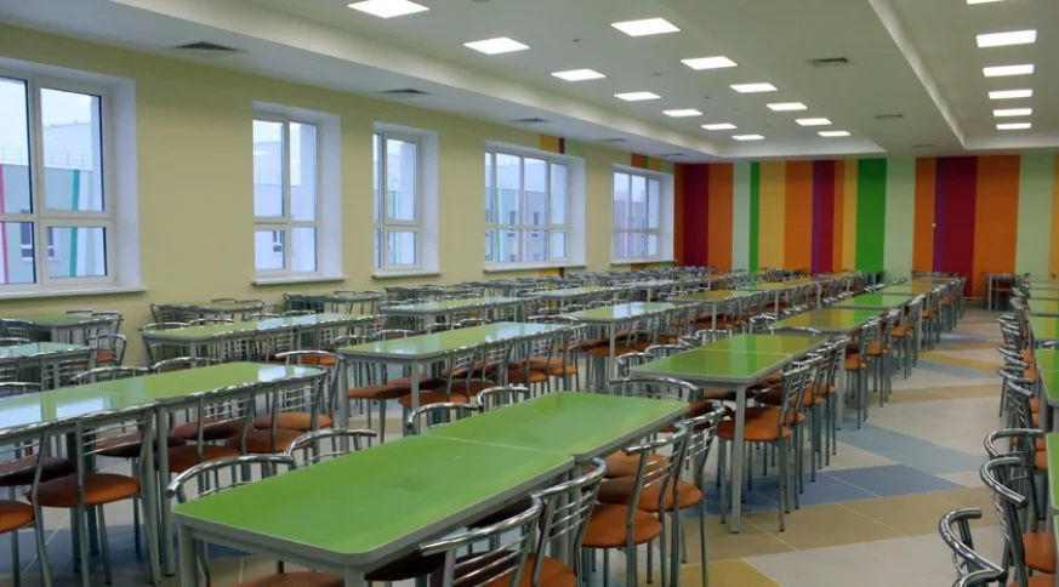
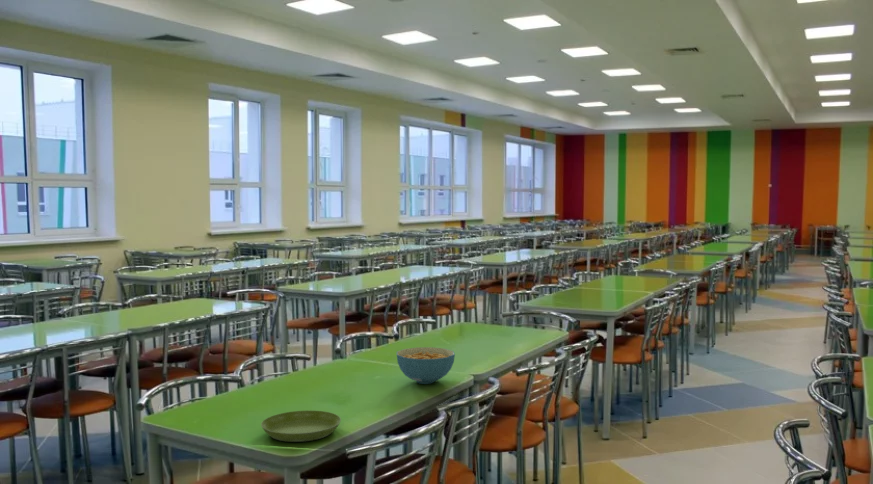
+ saucer (301, 426)
+ cereal bowl (425, 367)
